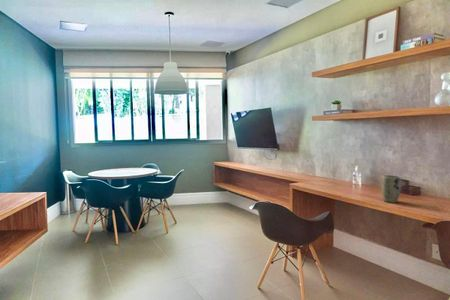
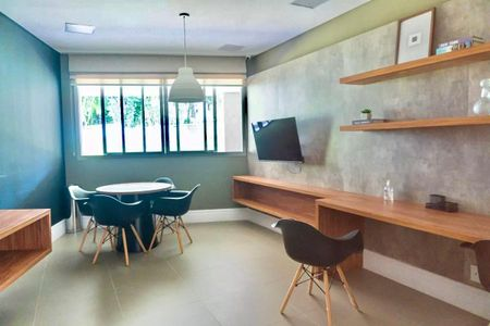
- plant pot (391, 188)
